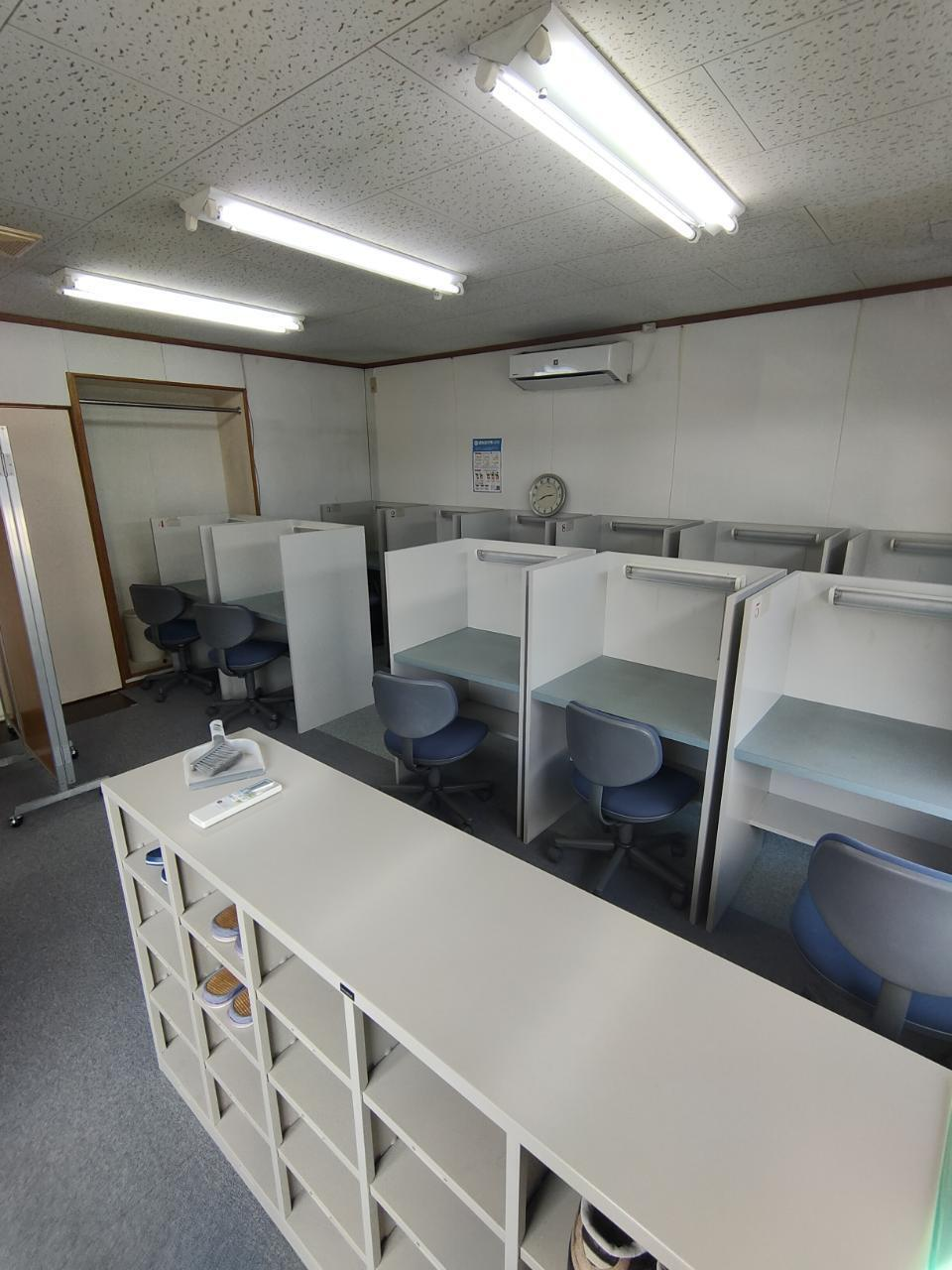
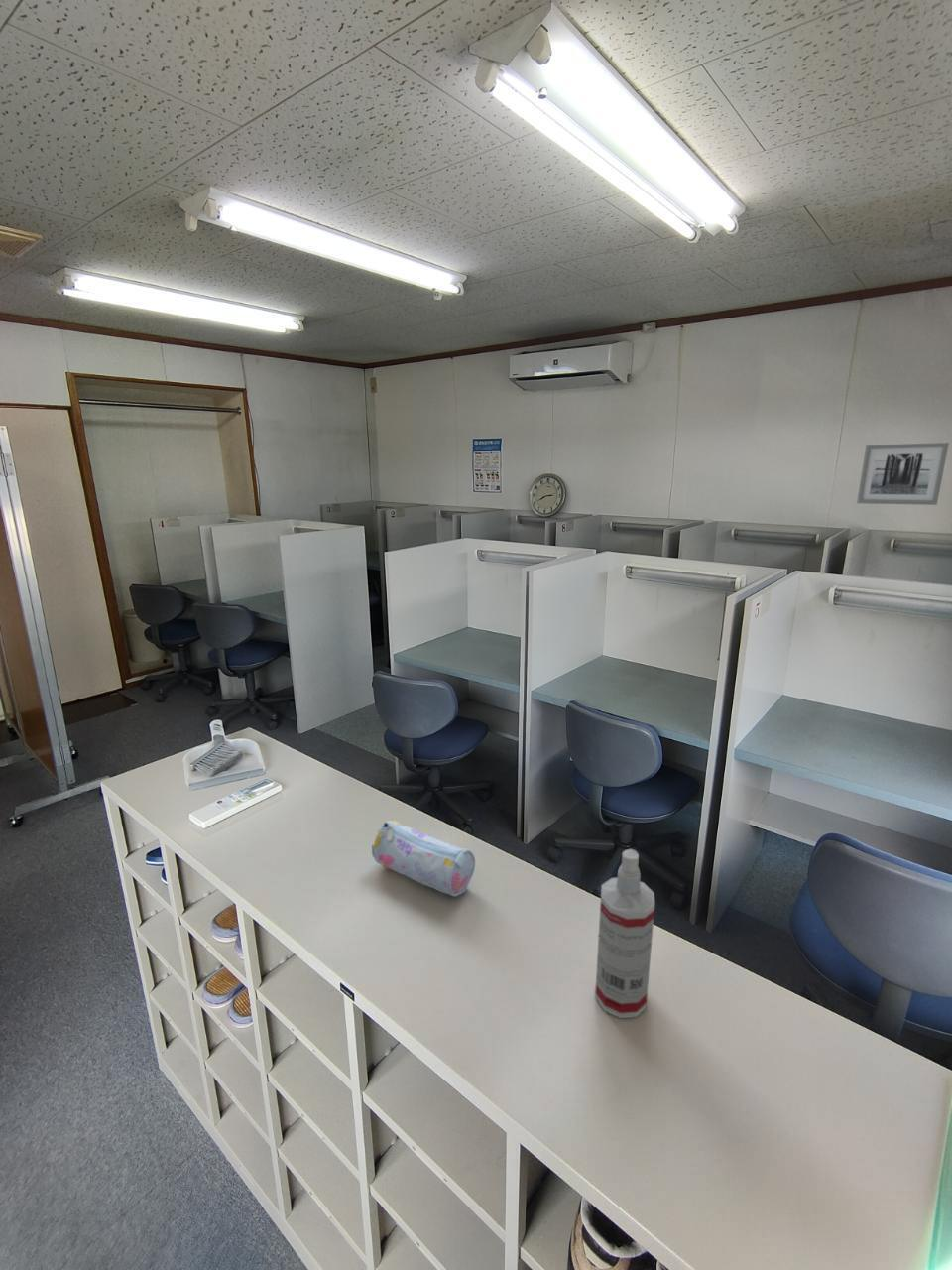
+ spray bottle (625, 927)
+ pencil case (422, 855)
+ wall art (900, 474)
